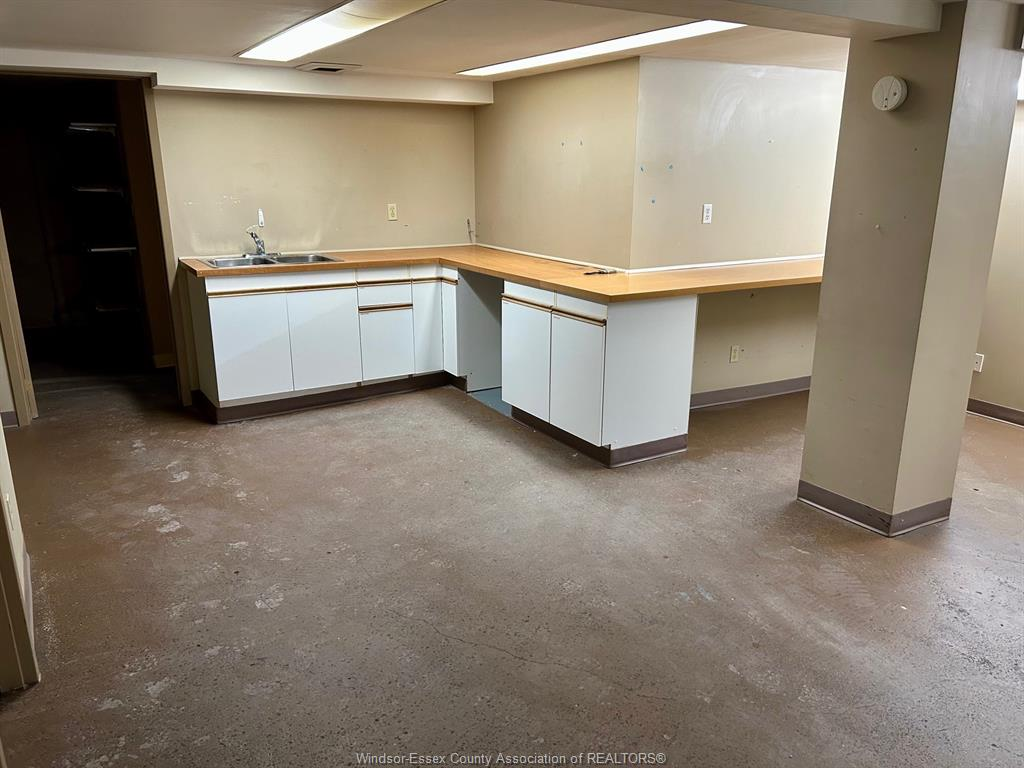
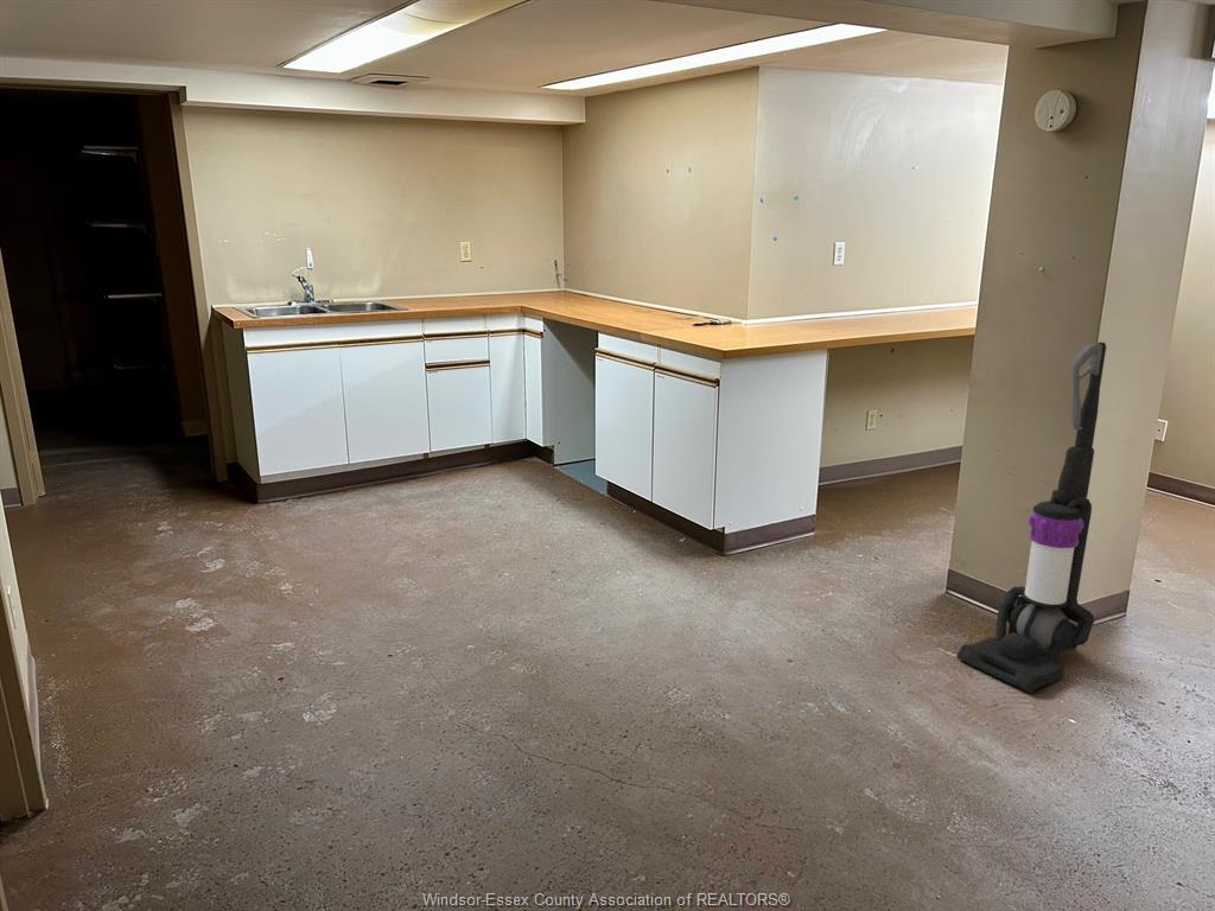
+ vacuum cleaner (1051, 510)
